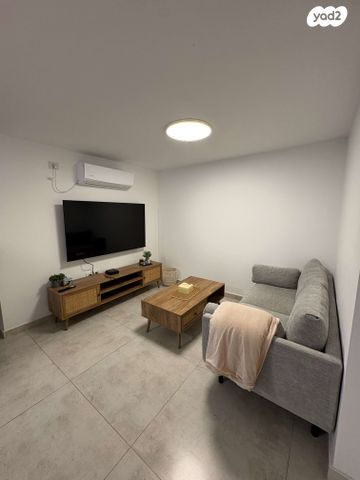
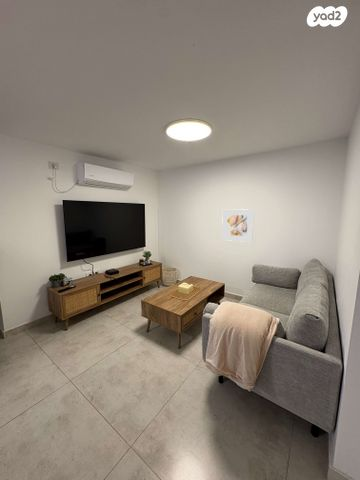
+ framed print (237, 225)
